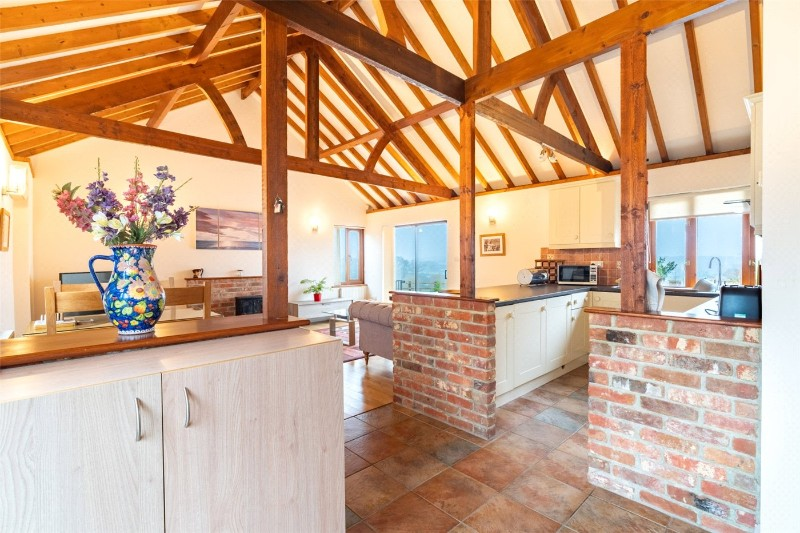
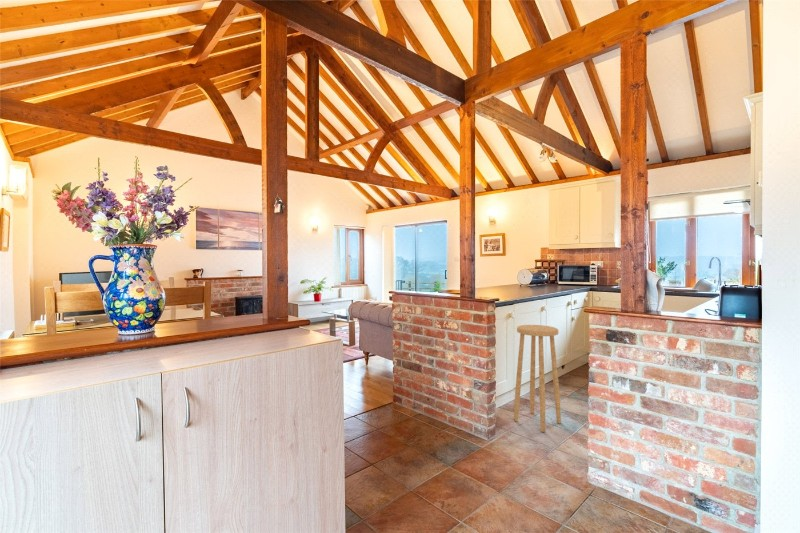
+ stool (539, 375)
